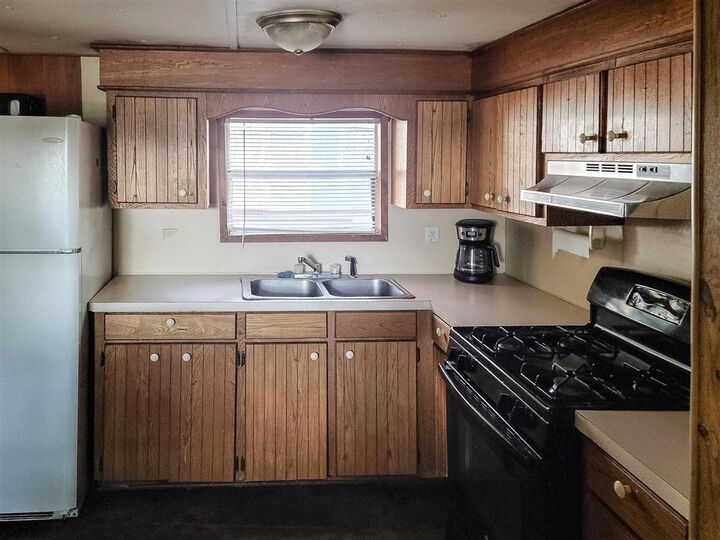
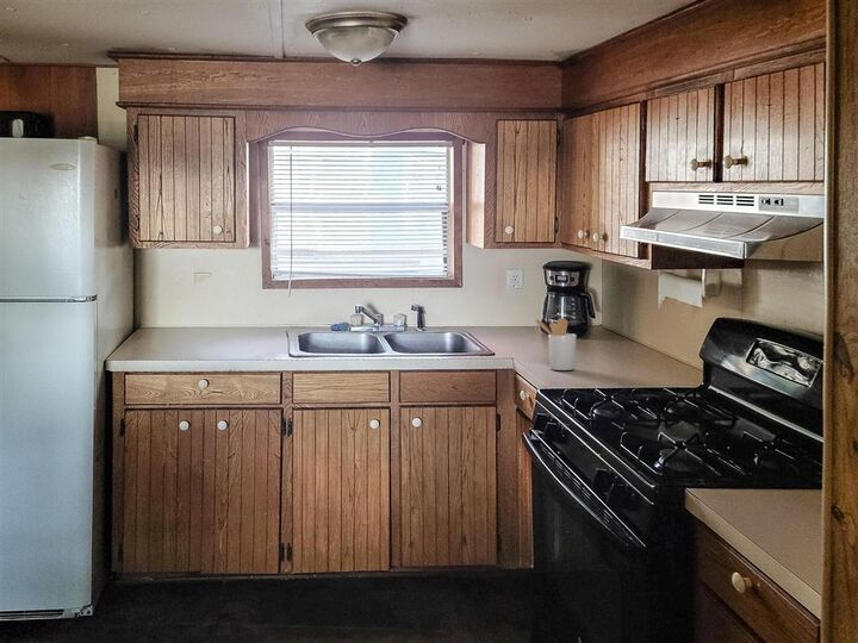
+ utensil holder (554, 343)
